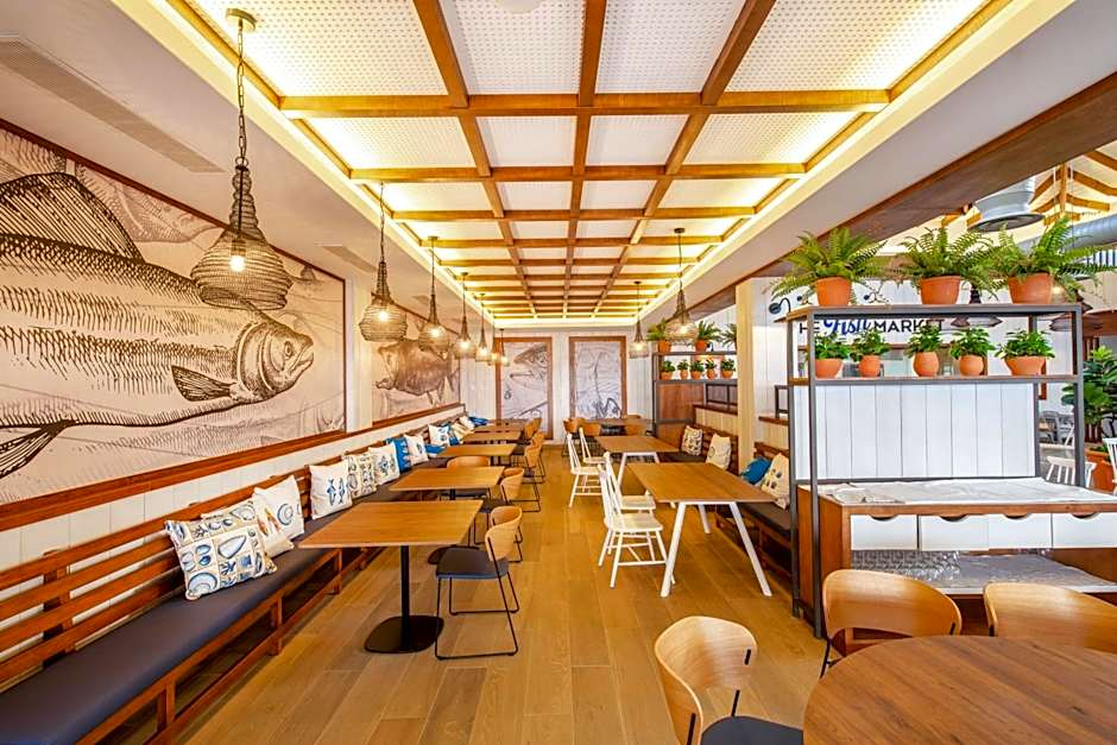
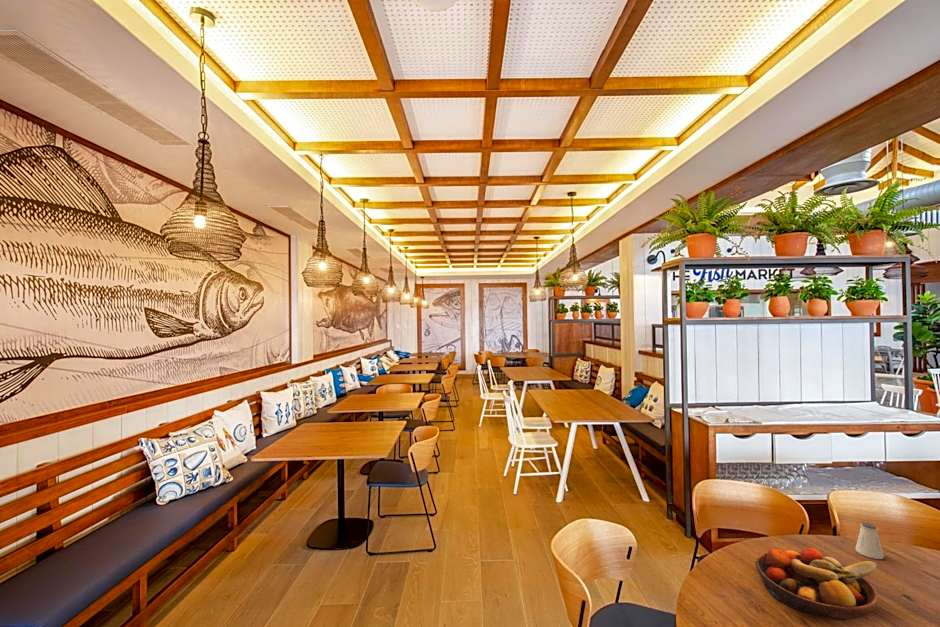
+ fruit bowl (813, 572)
+ saltshaker (869, 538)
